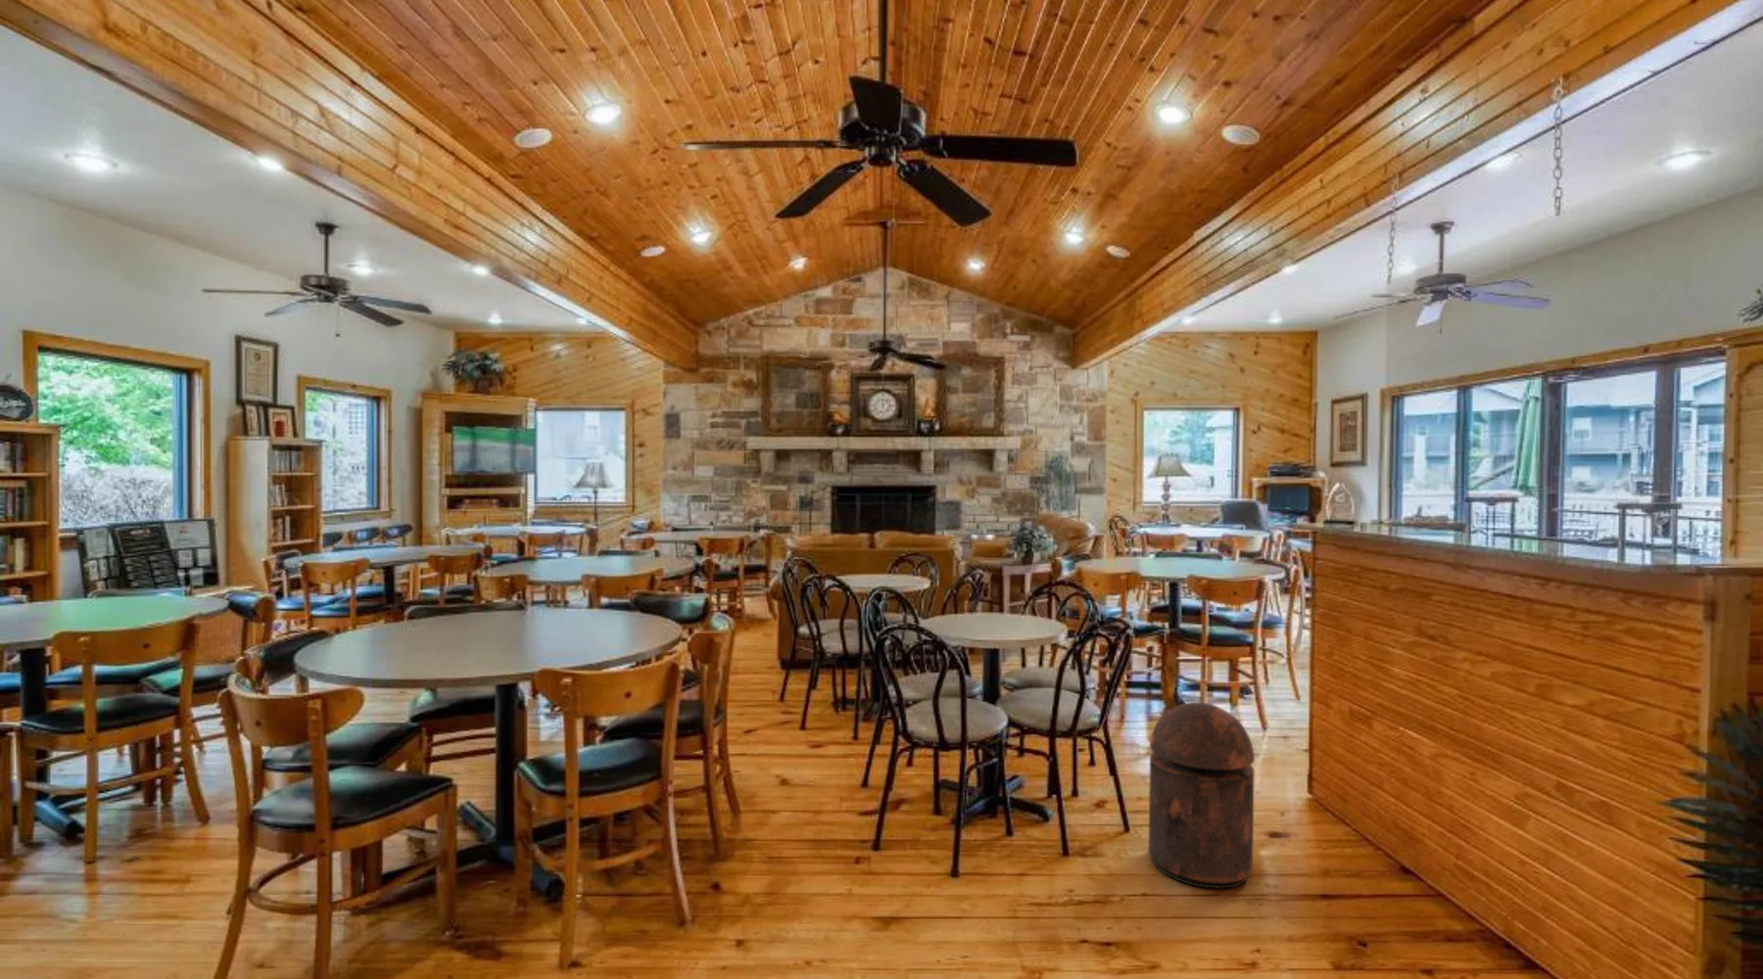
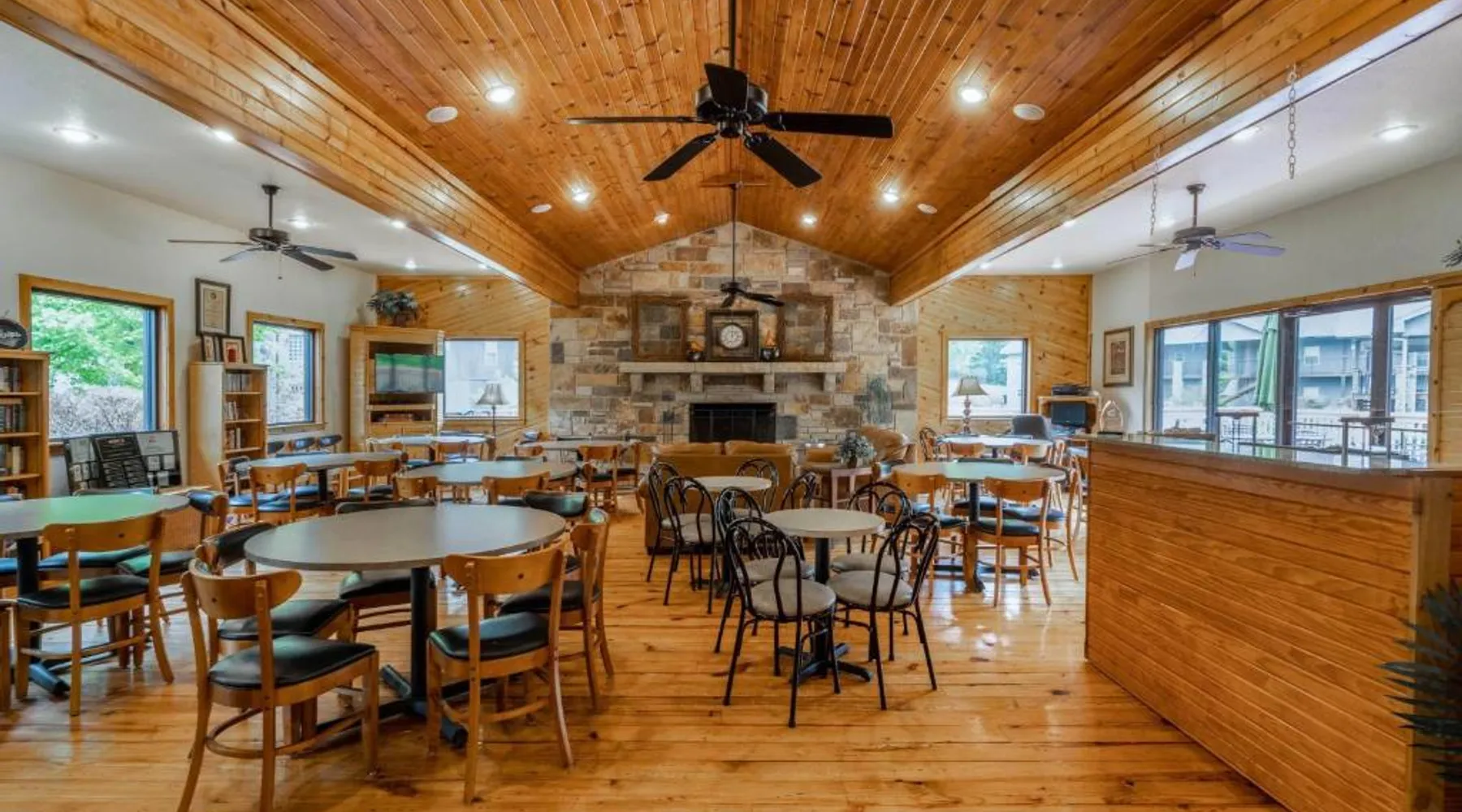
- trash can (1200, 784)
